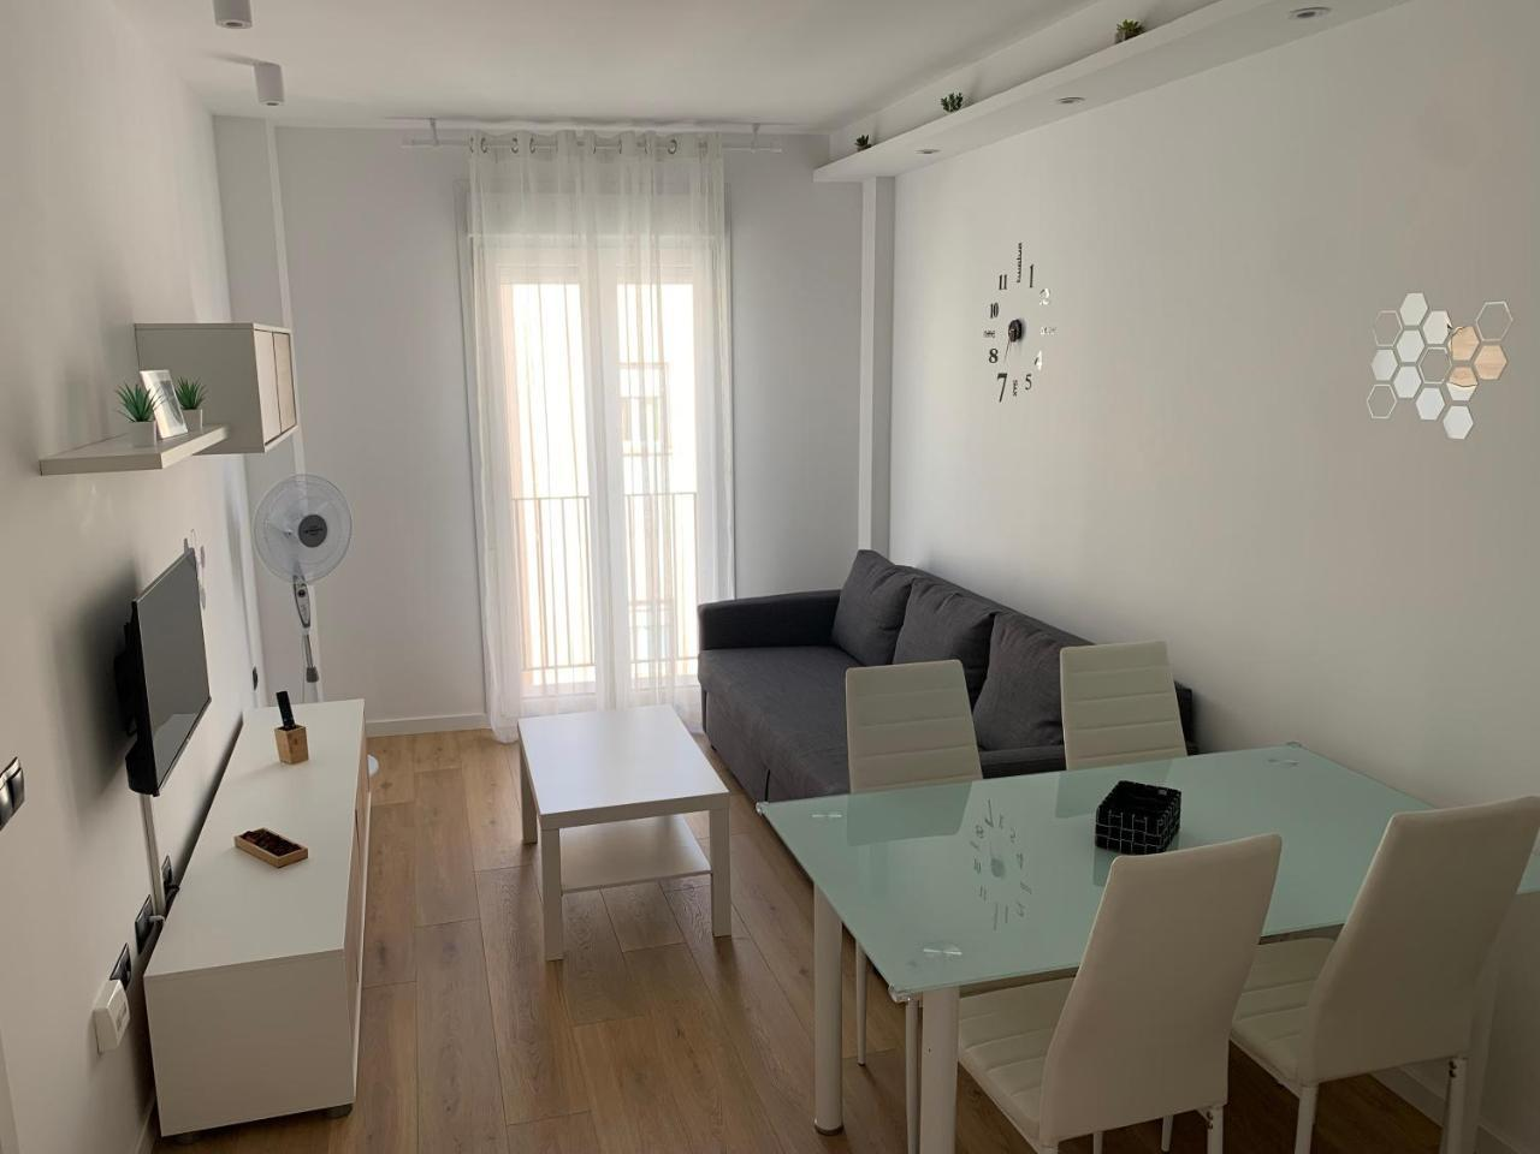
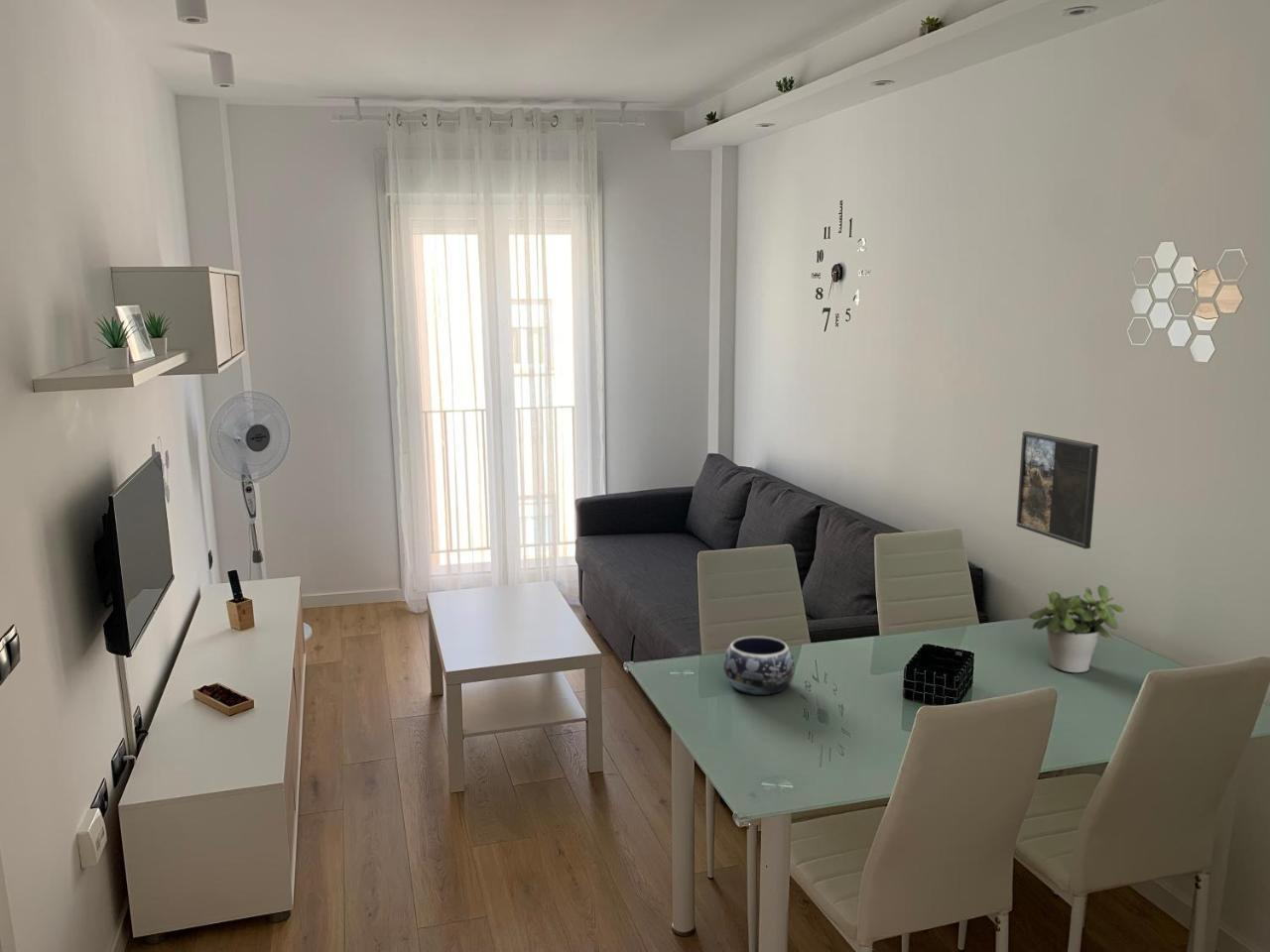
+ decorative bowl (758, 664)
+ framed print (1055, 487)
+ potted plant (1077, 630)
